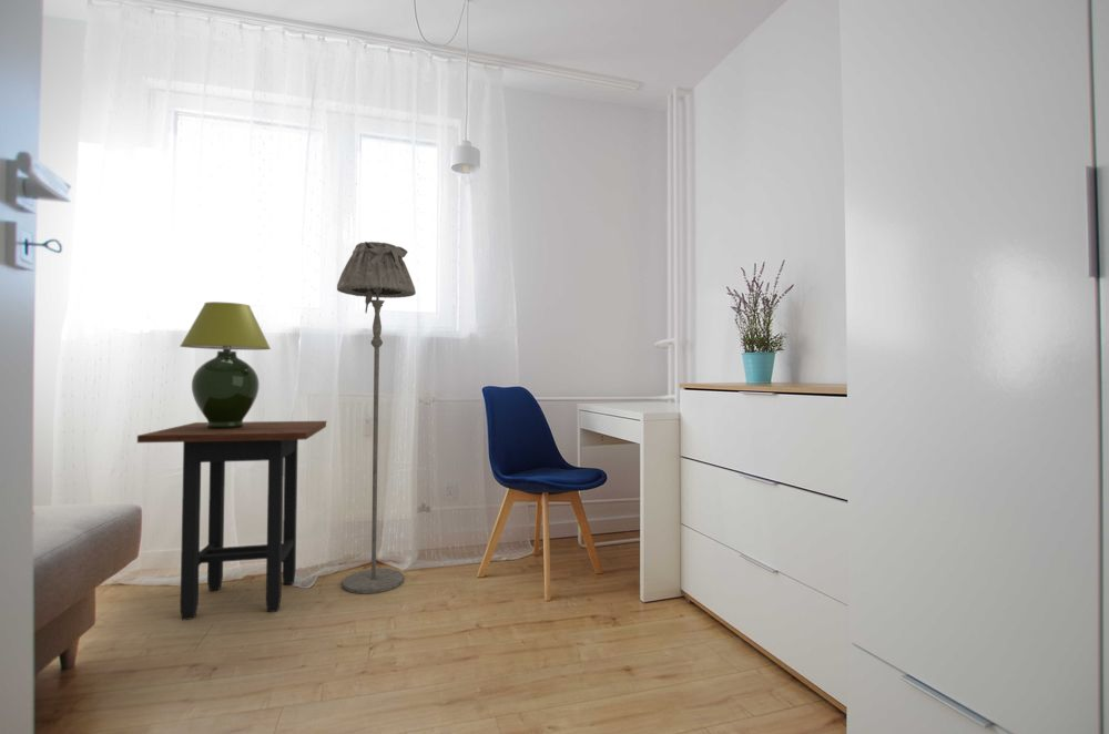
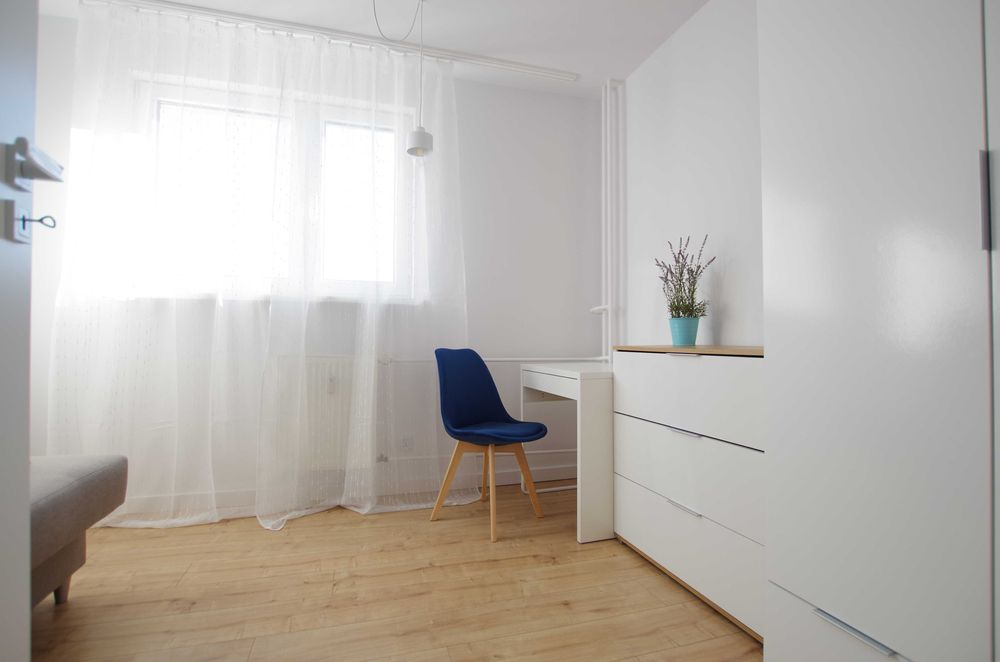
- table lamp (226, 365)
- floor lamp (375, 412)
- side table (223, 512)
